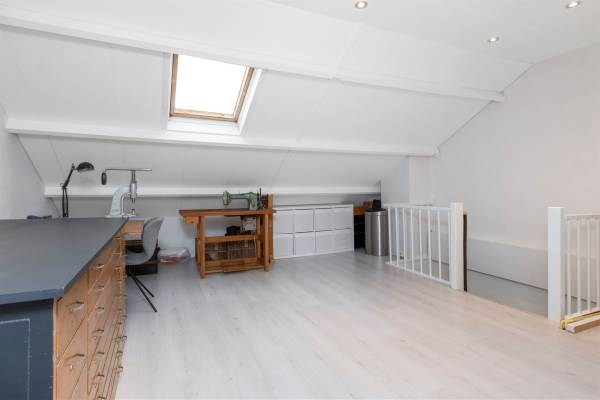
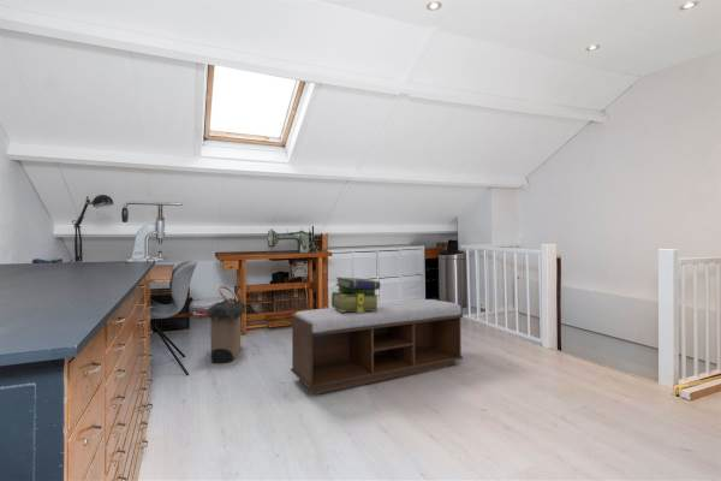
+ laundry hamper (227, 321)
+ stack of books (356, 292)
+ bench (381, 338)
